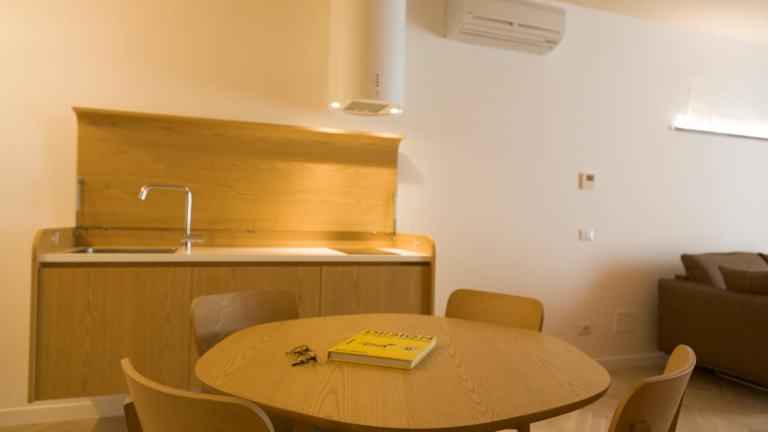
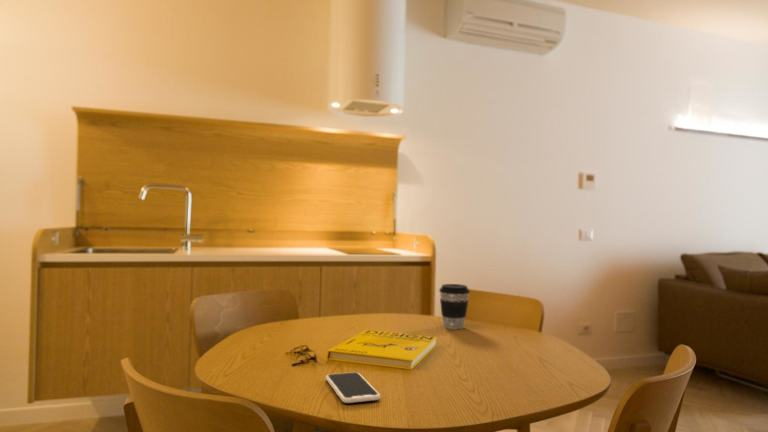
+ smartphone (351, 386)
+ coffee cup (454, 306)
